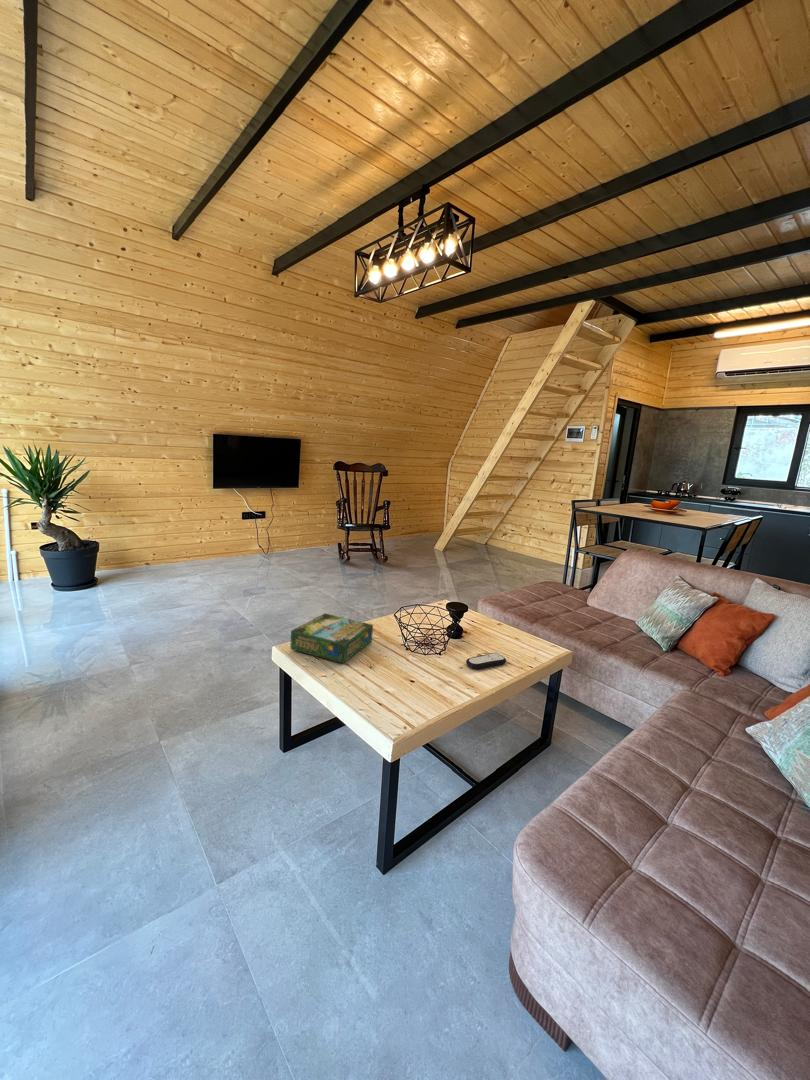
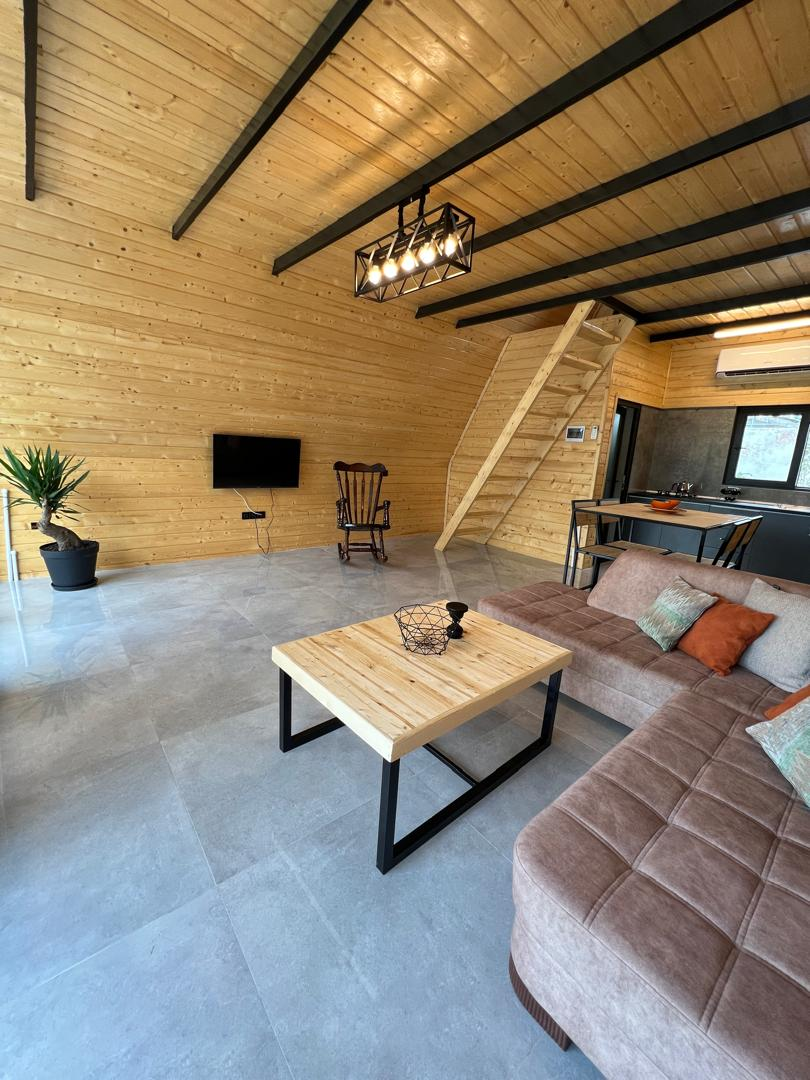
- remote control (485, 660)
- board game (332, 636)
